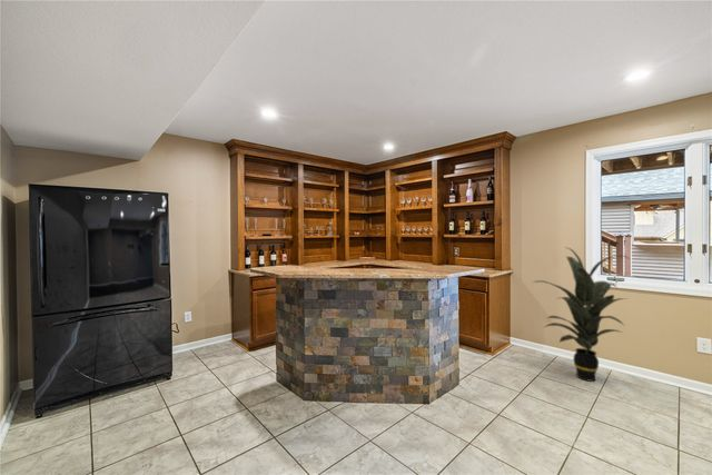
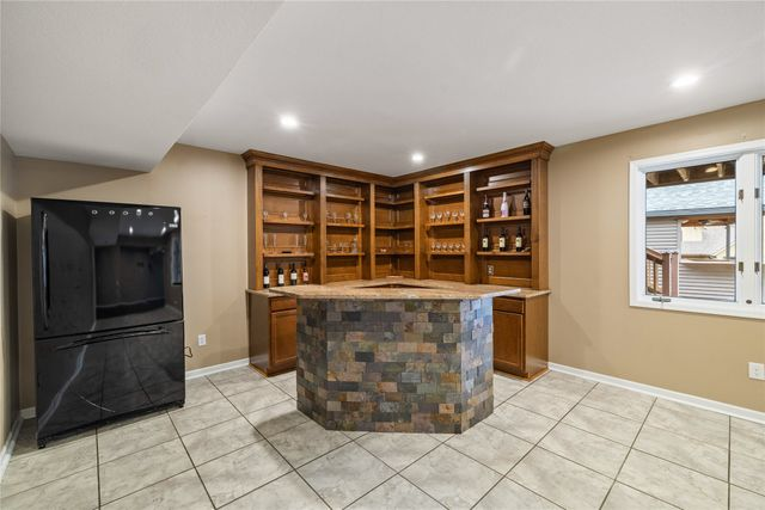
- indoor plant (581, 311)
